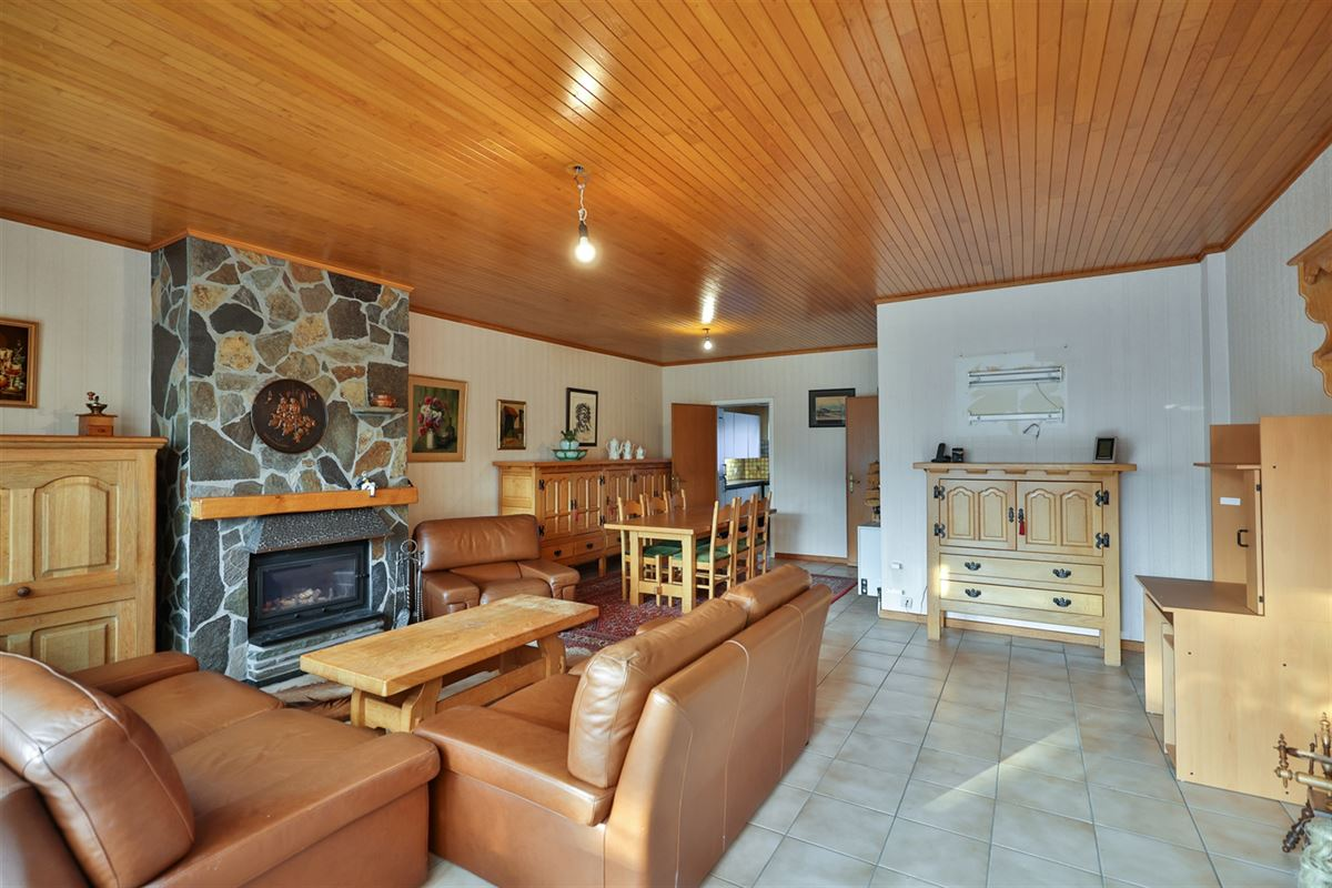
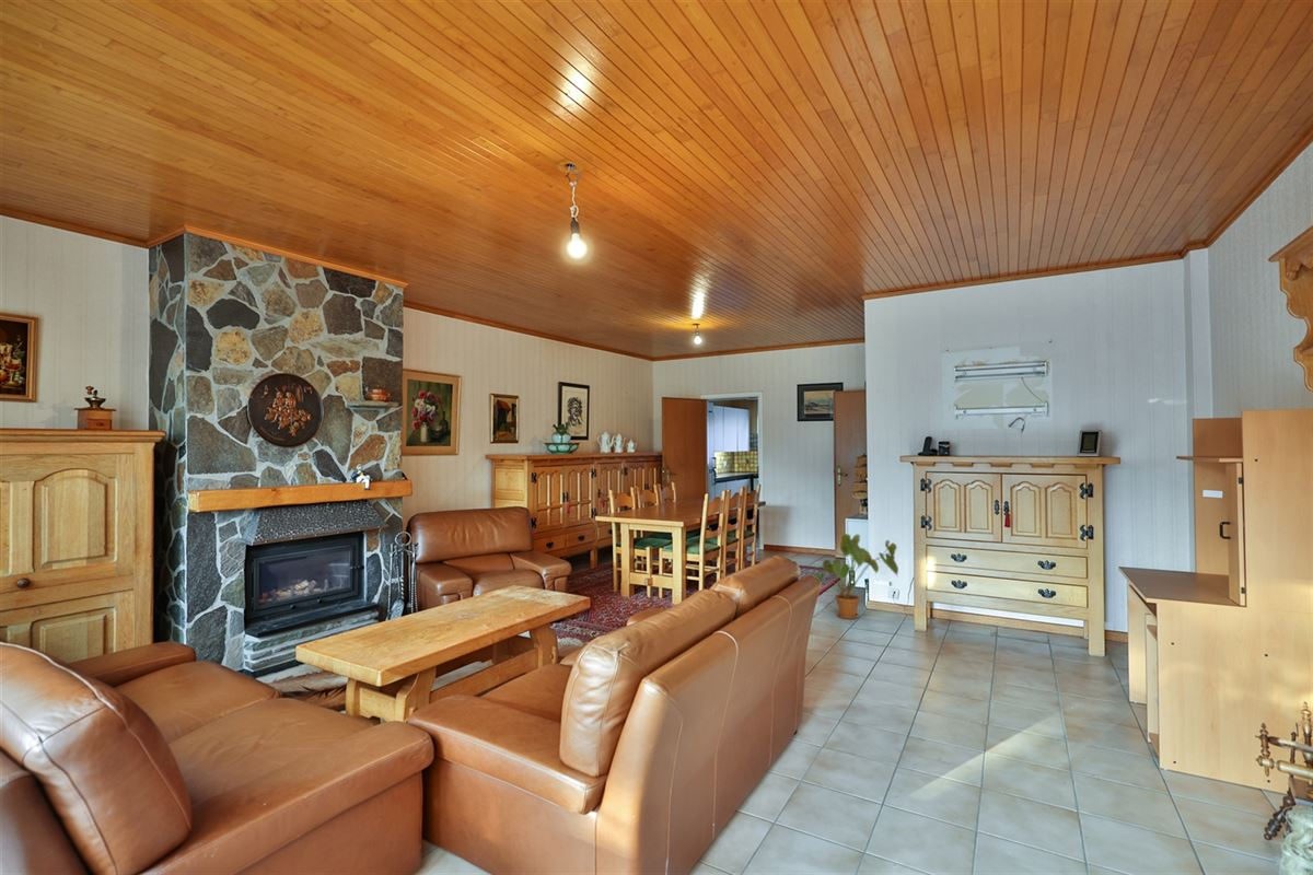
+ house plant (853, 574)
